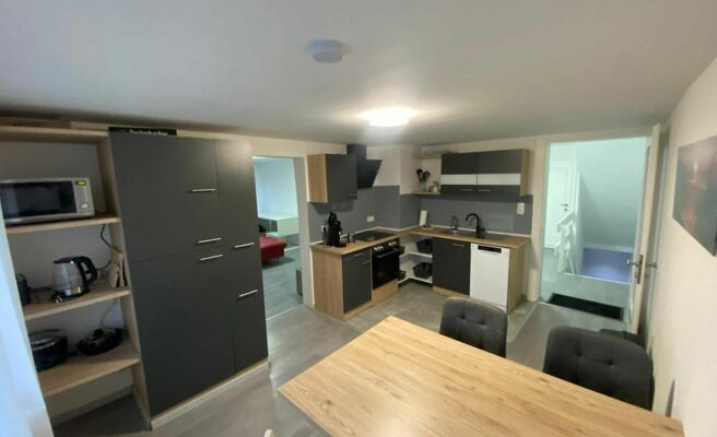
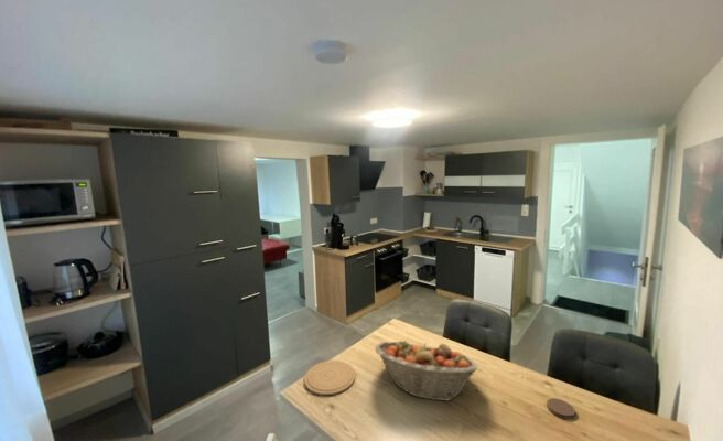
+ plate (330, 375)
+ fruit basket (423, 363)
+ coaster (560, 408)
